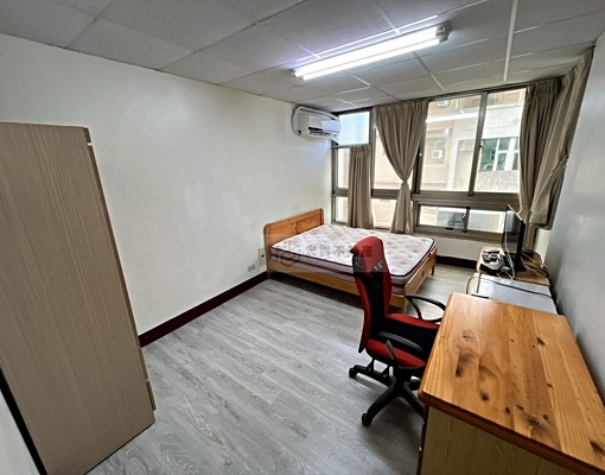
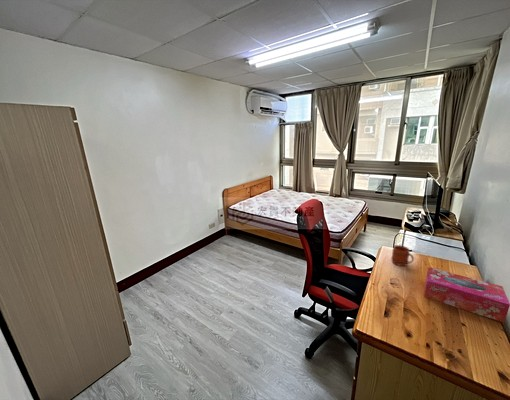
+ tissue box (461, 291)
+ mug (402, 256)
